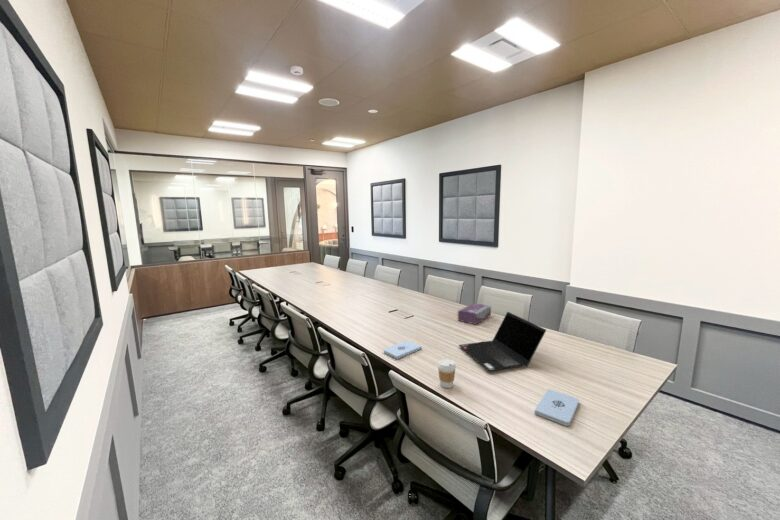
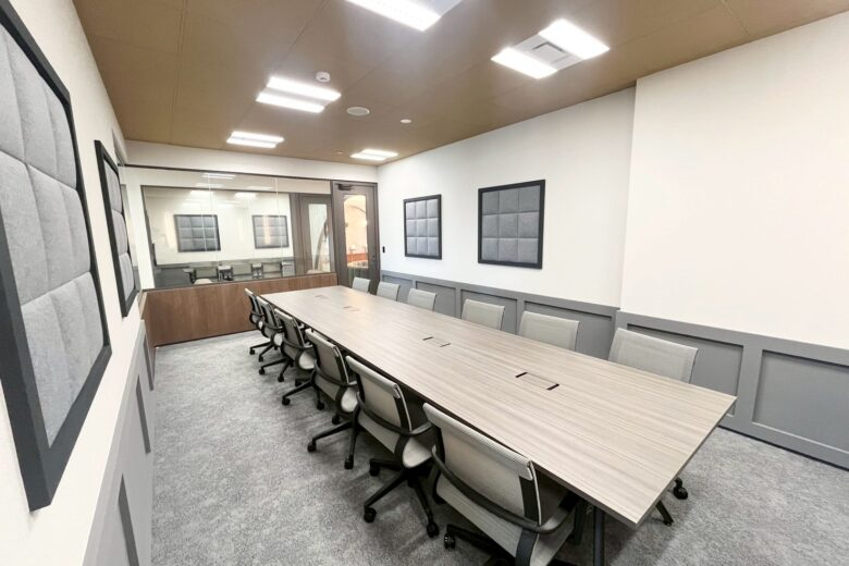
- laptop computer (499, 339)
- tissue box (474, 313)
- notepad (557, 406)
- coffee cup (446, 373)
- notepad (402, 349)
